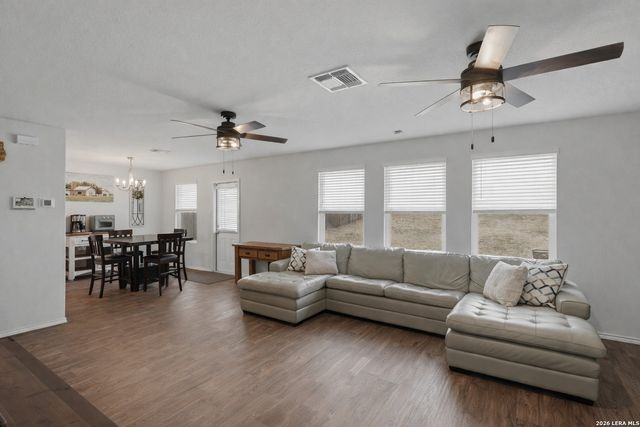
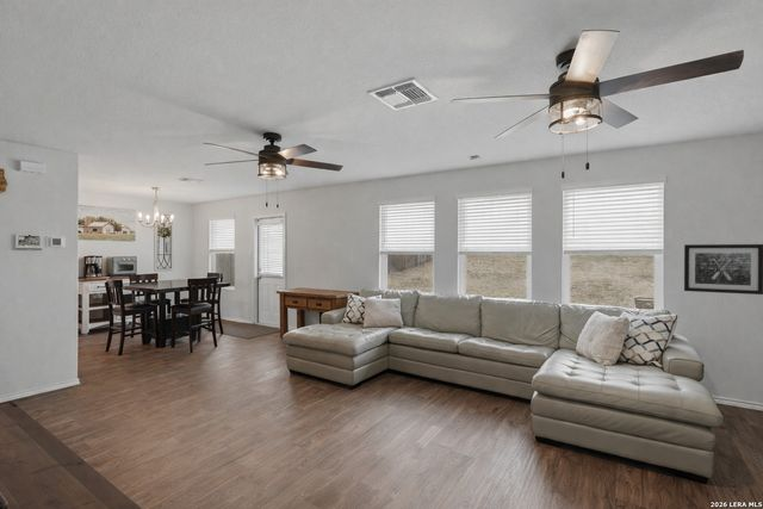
+ wall art (721, 268)
